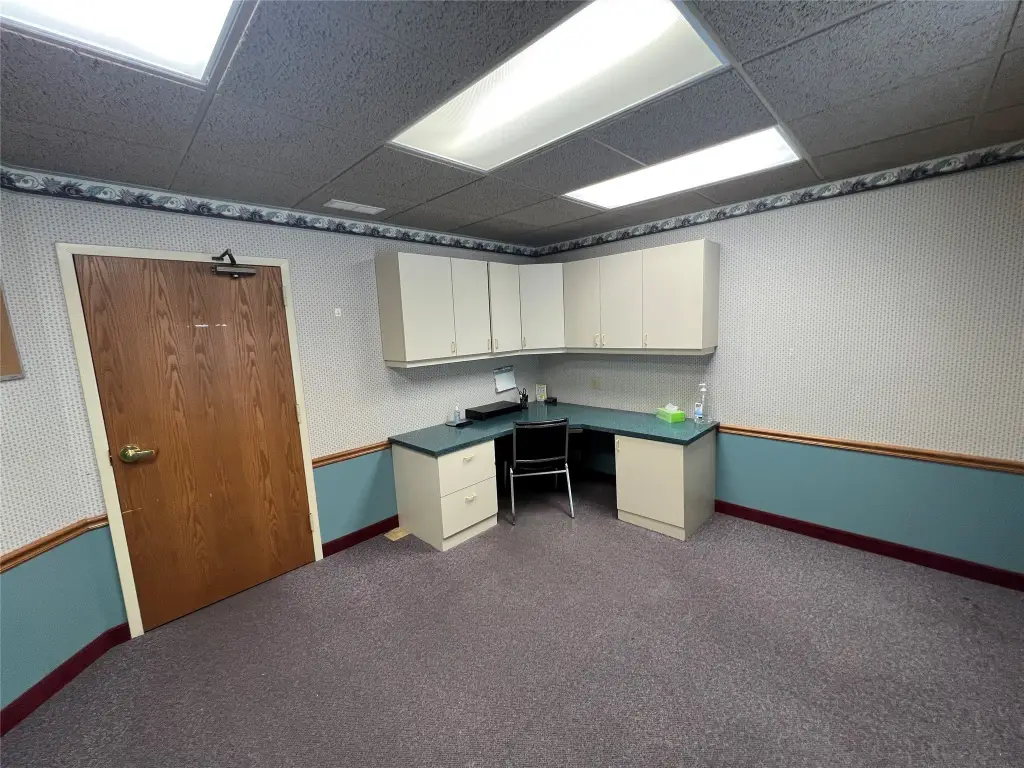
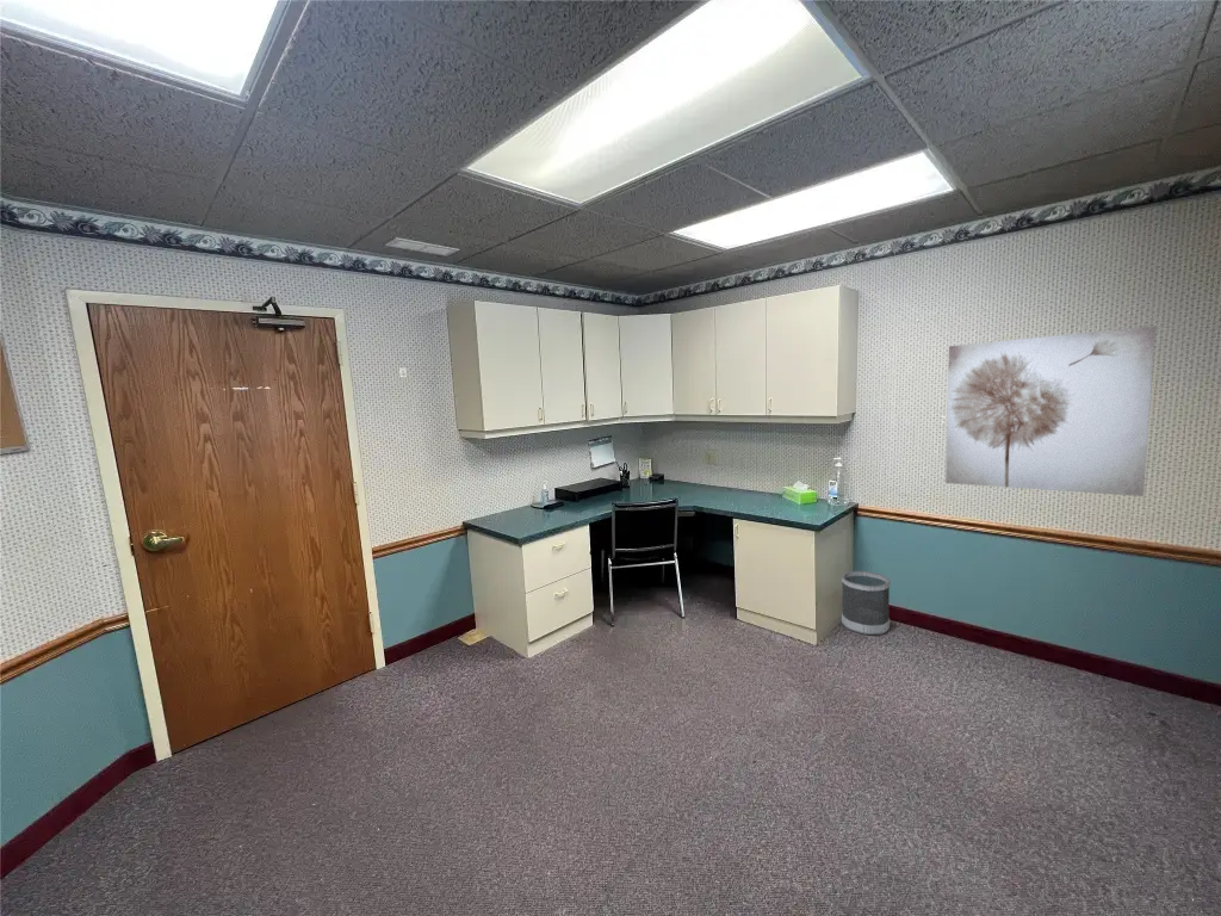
+ wastebasket (864, 601)
+ wall art (1037, 414)
